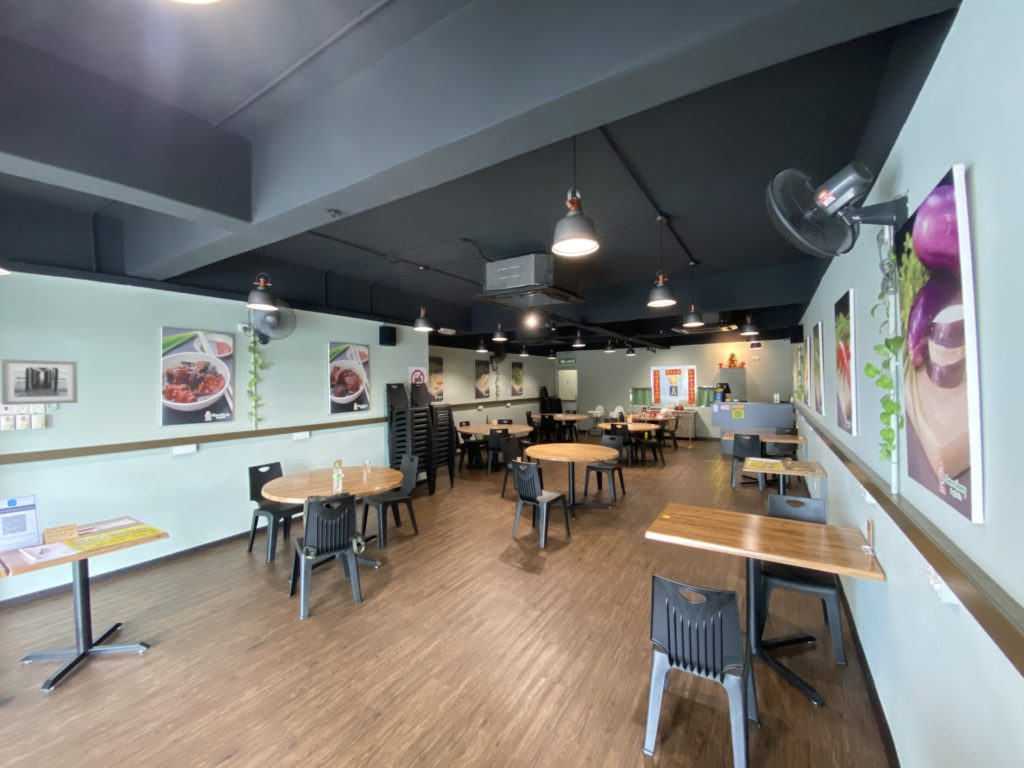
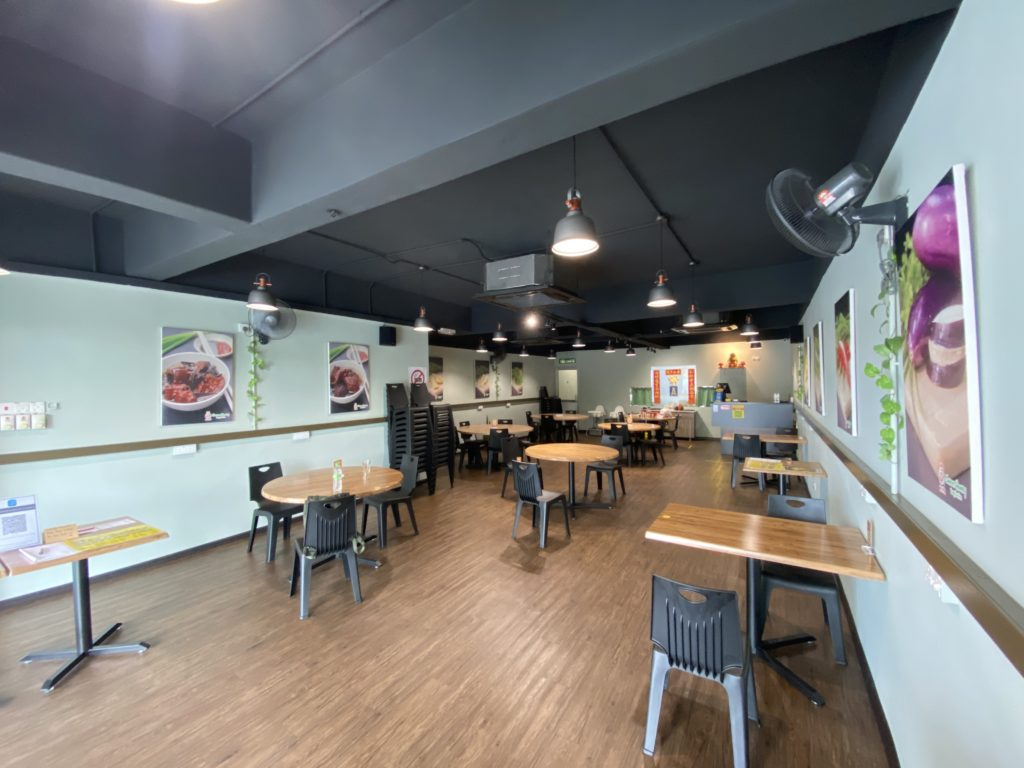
- wall art (41, 382)
